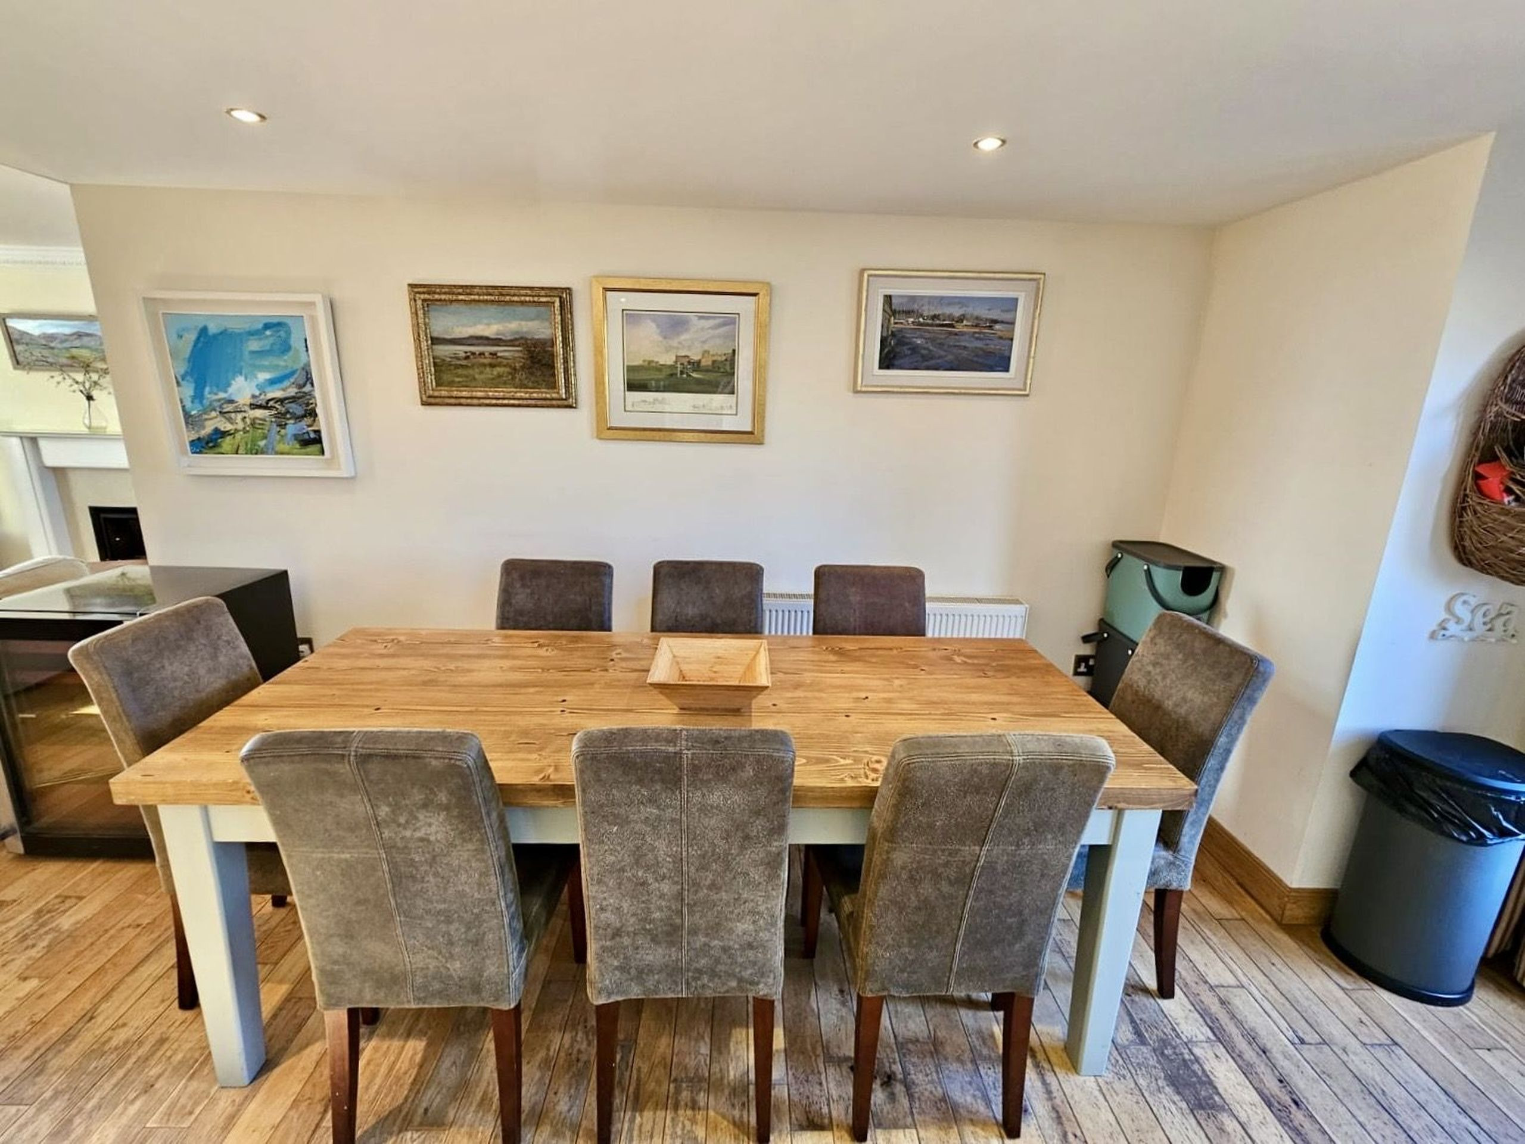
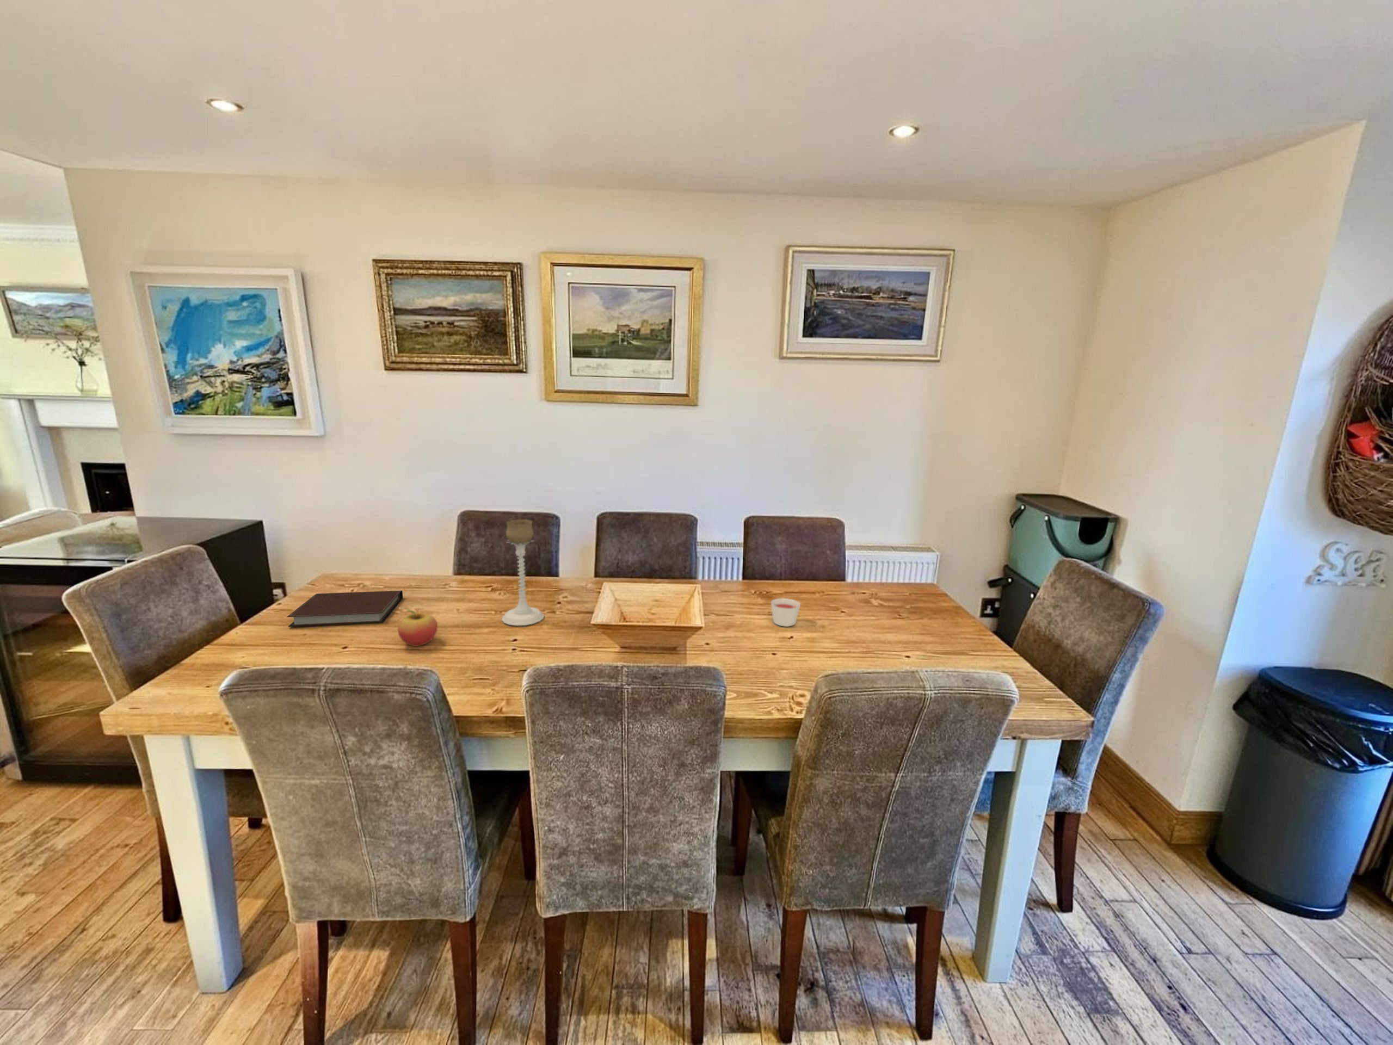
+ candle (785, 613)
+ fruit (417, 626)
+ candle holder (521, 571)
+ notebook (349, 607)
